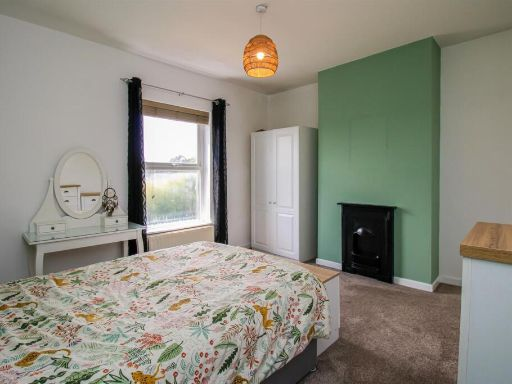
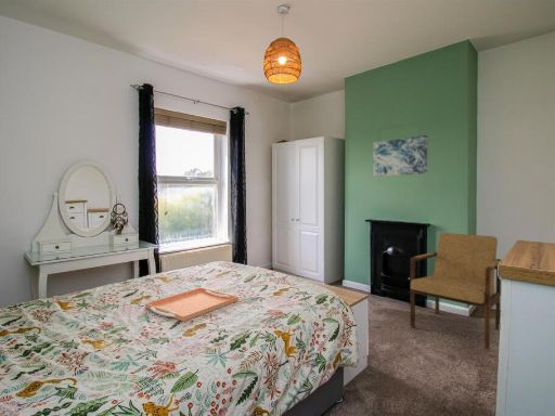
+ wall art (398, 157)
+ armchair (455, 283)
+ serving tray (193, 301)
